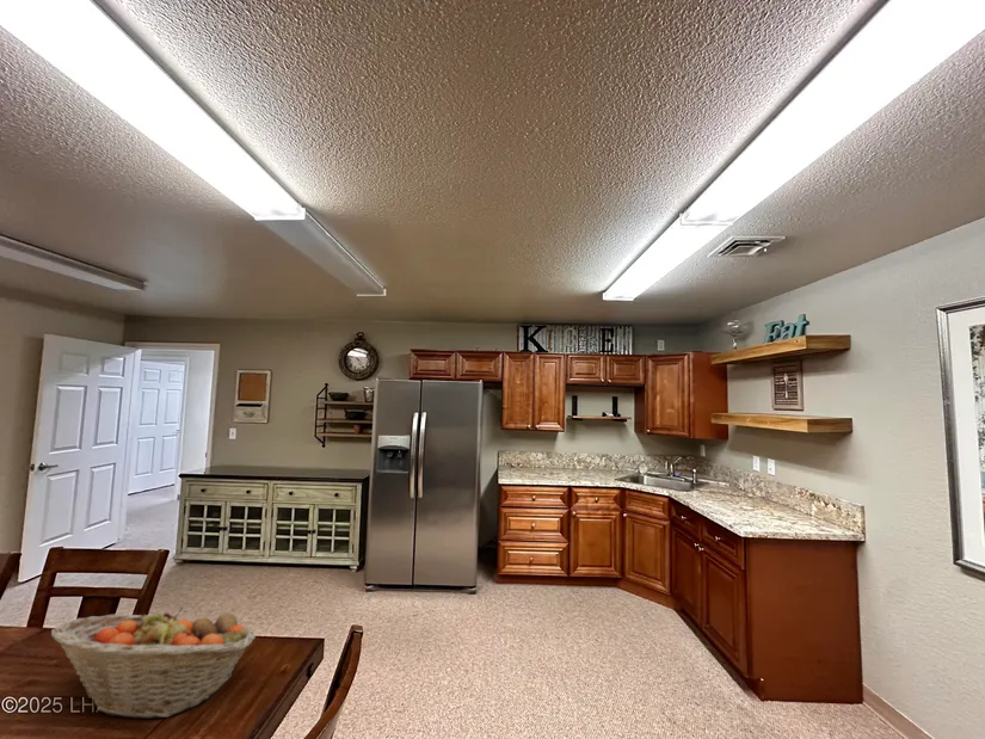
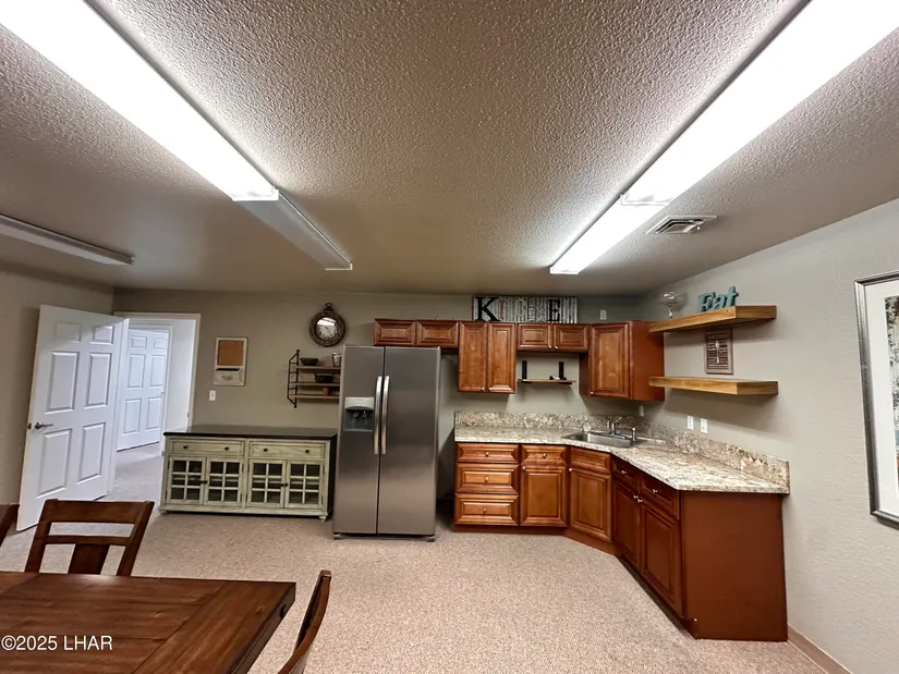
- fruit basket (159, 647)
